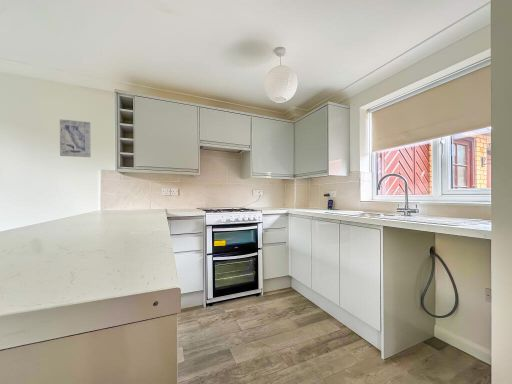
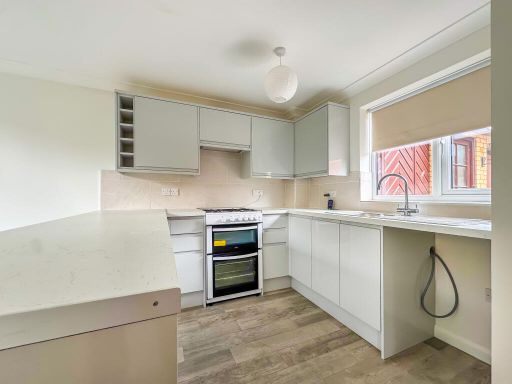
- wall art (75, 138)
